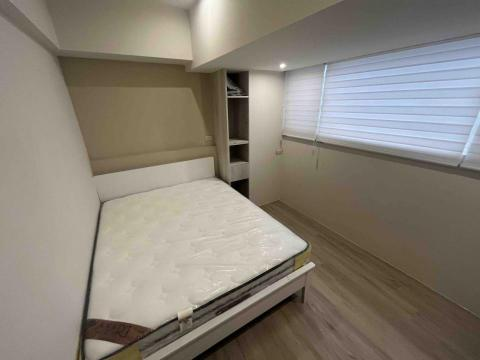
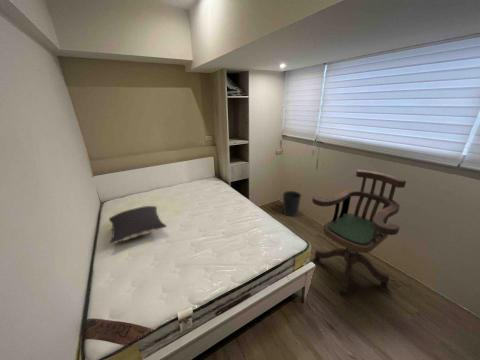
+ office chair (356, 230)
+ wastebasket (291, 203)
+ pillow (136, 222)
